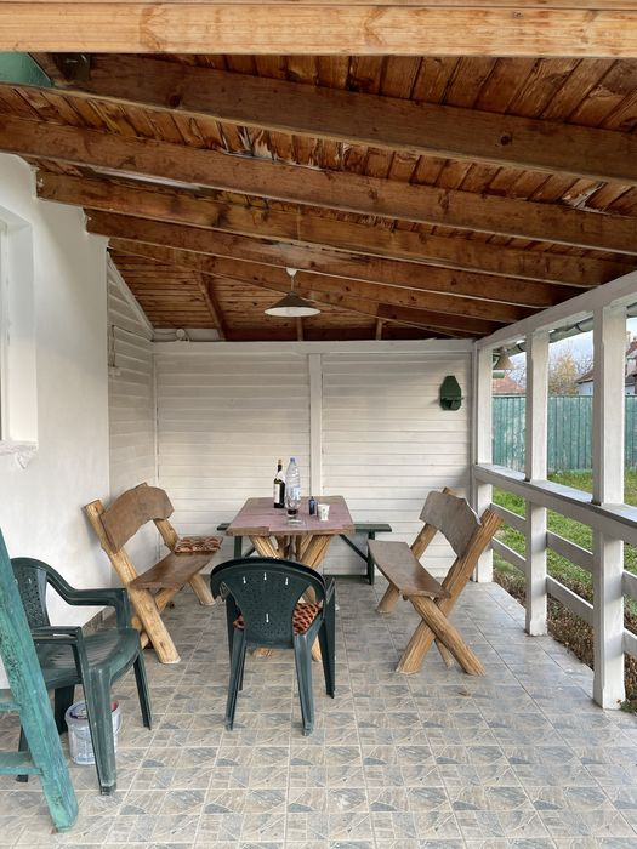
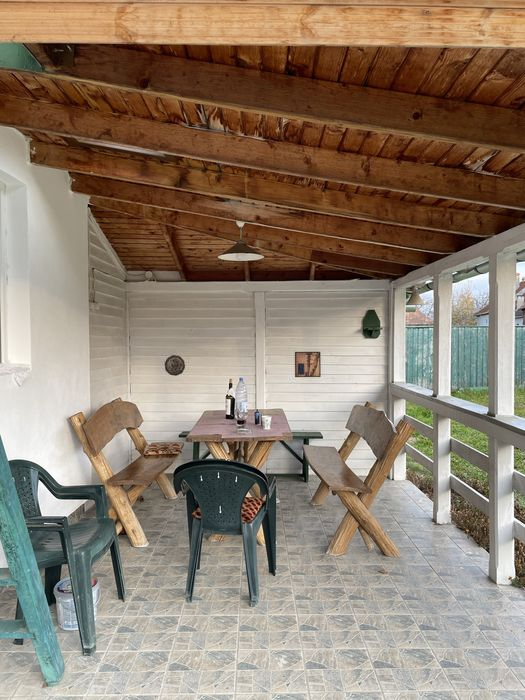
+ wall art (307, 364)
+ decorative plate (174, 365)
